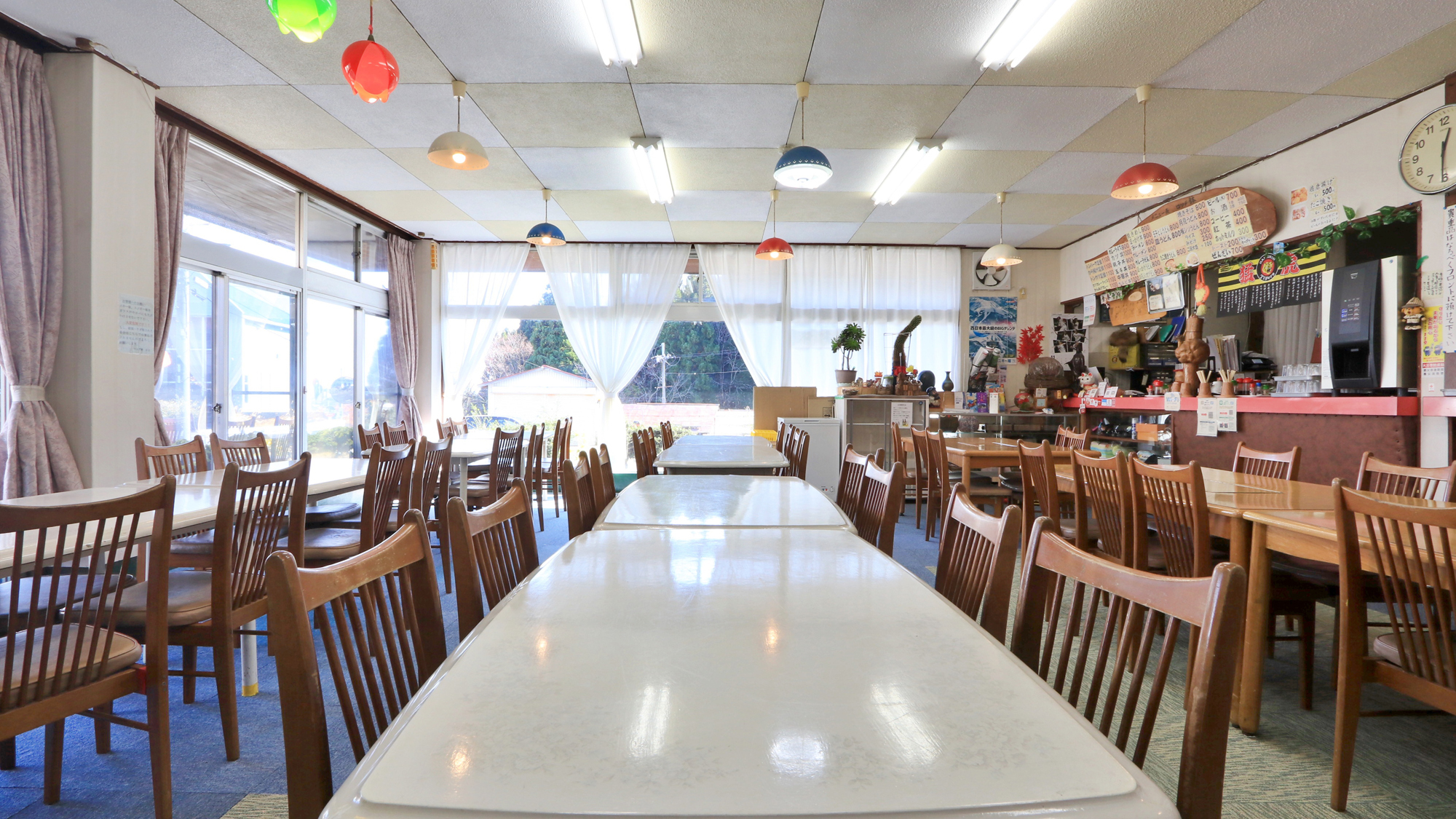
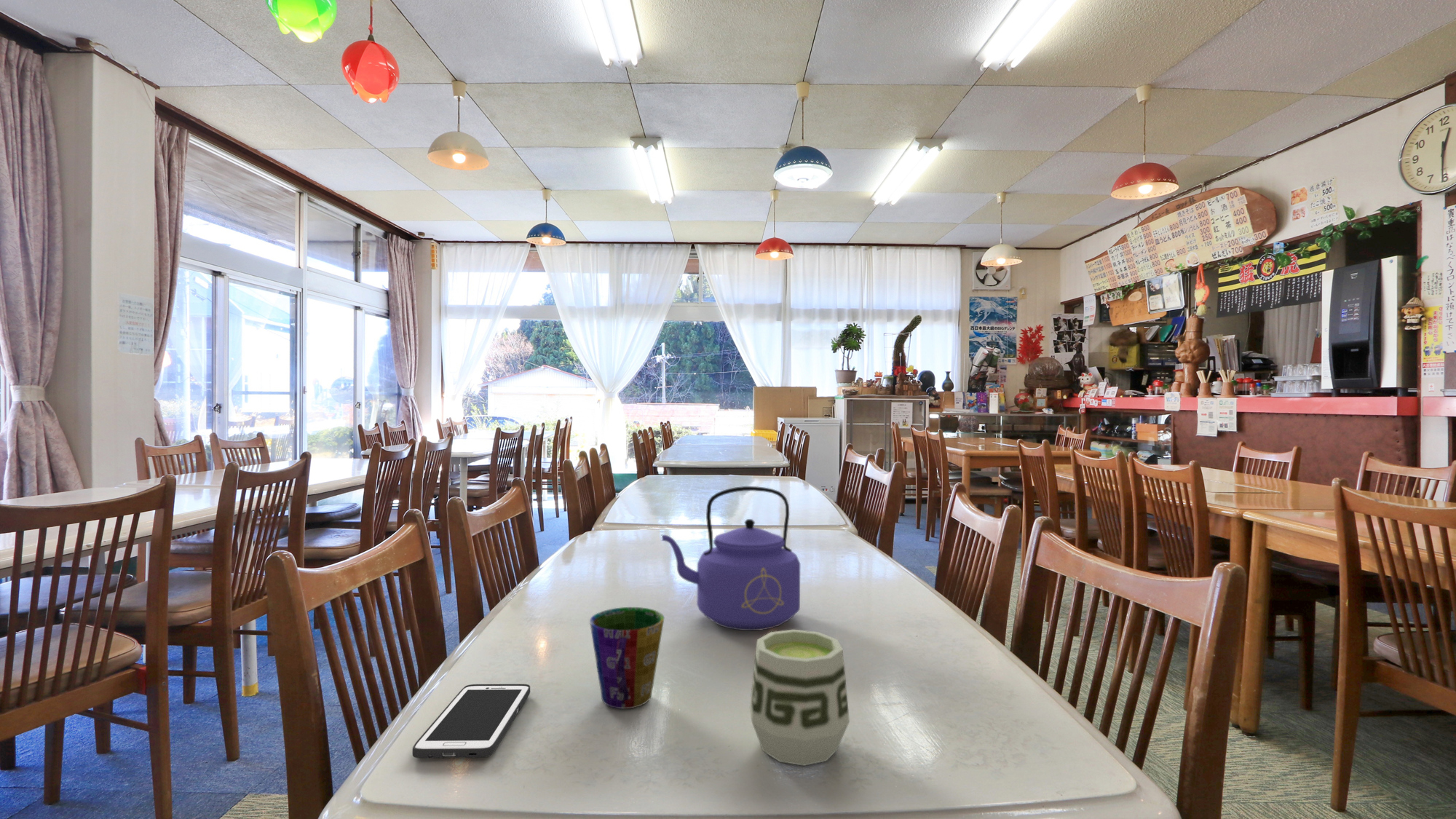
+ cup (625, 662)
+ kettle (731, 552)
+ cell phone (477, 717)
+ cup (799, 694)
